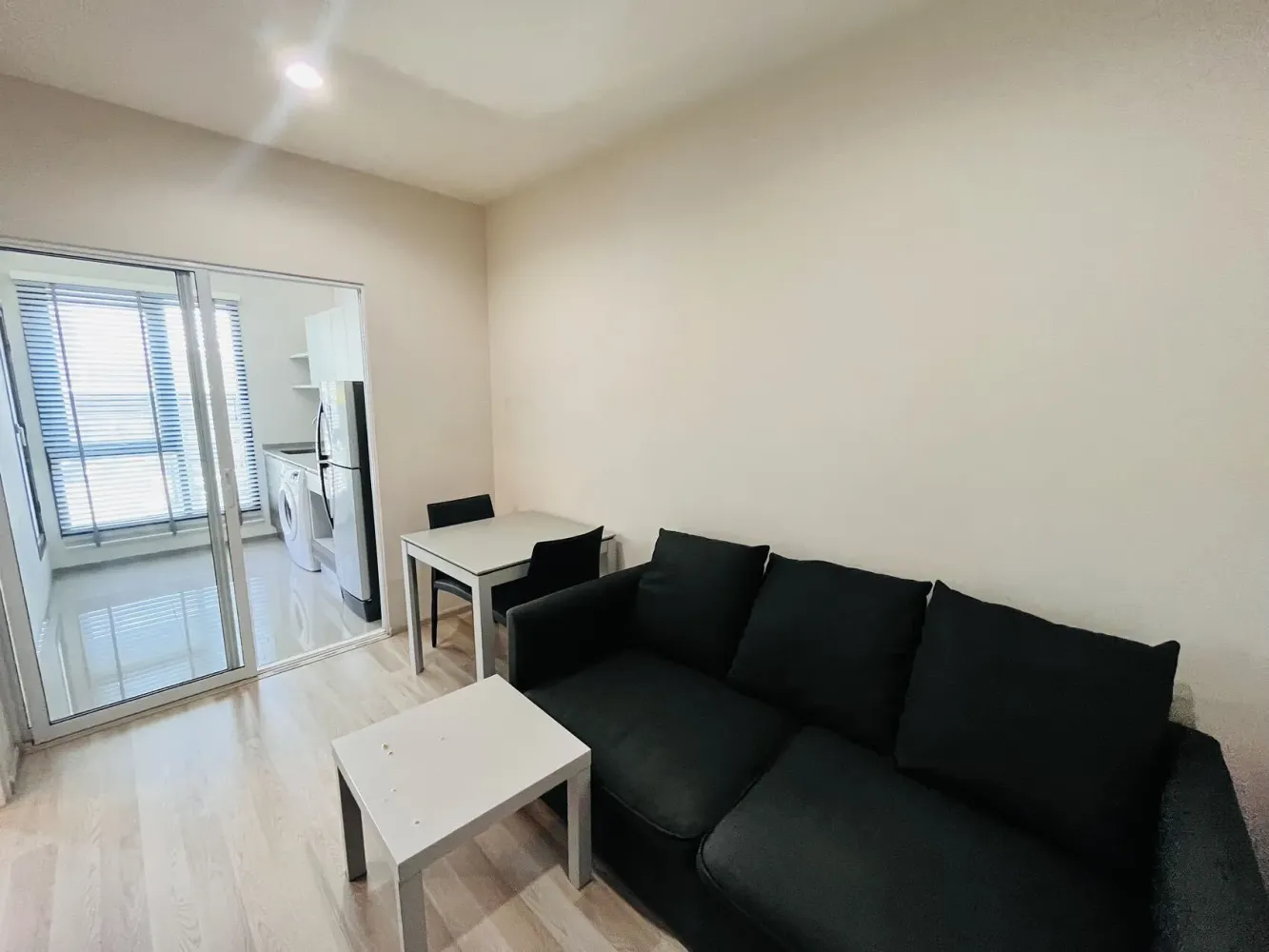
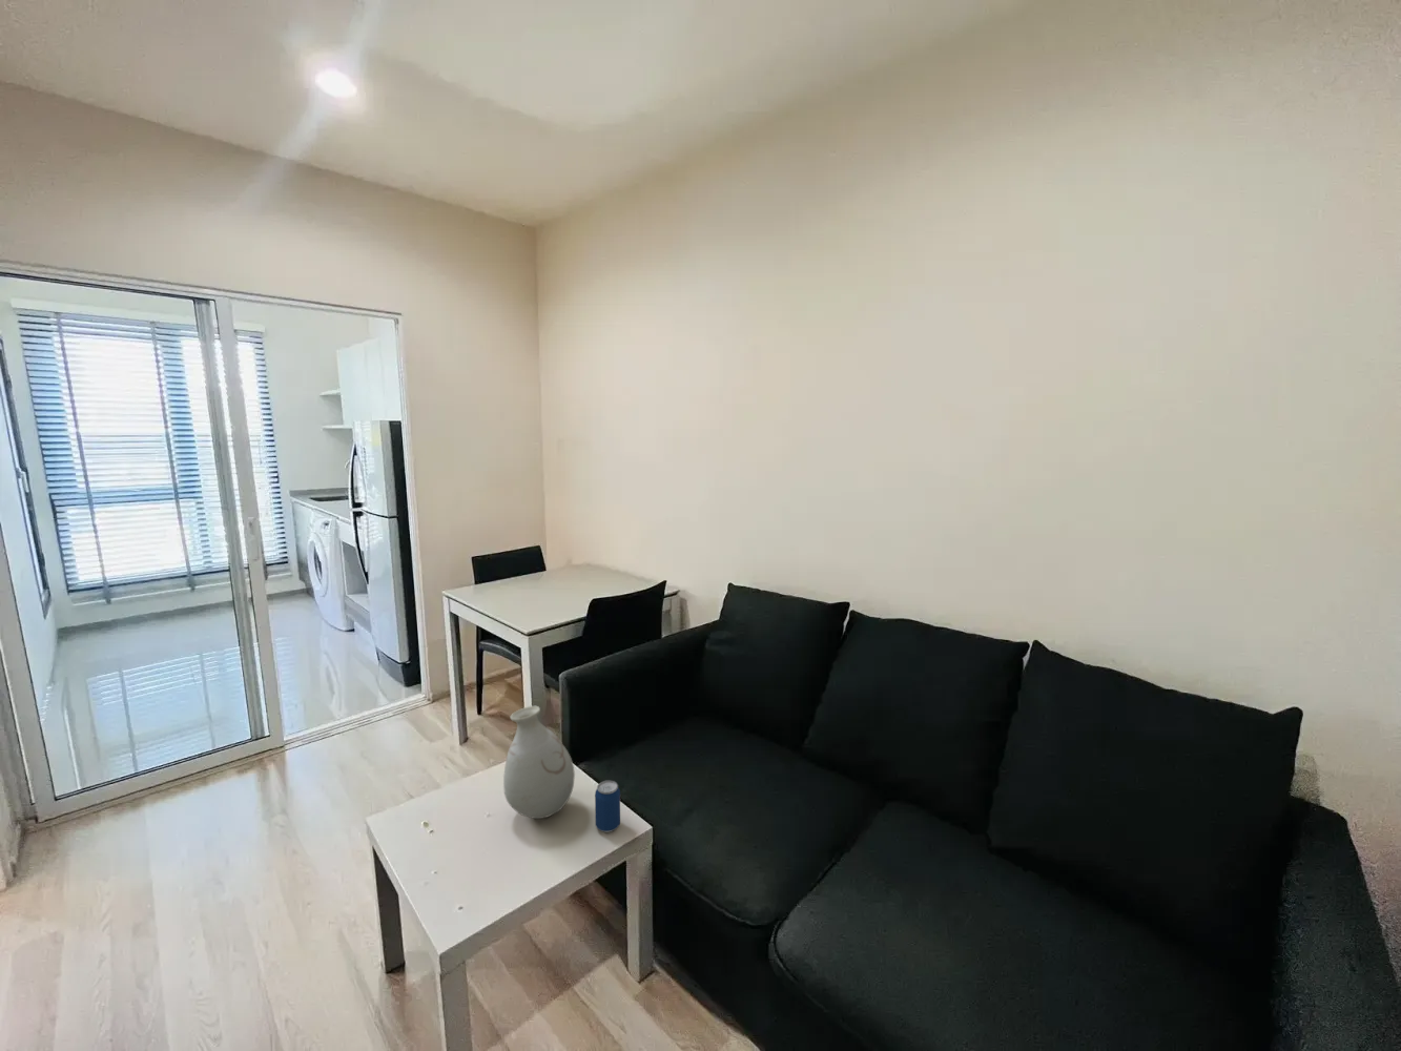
+ vase (538, 762)
+ beverage can (607, 806)
